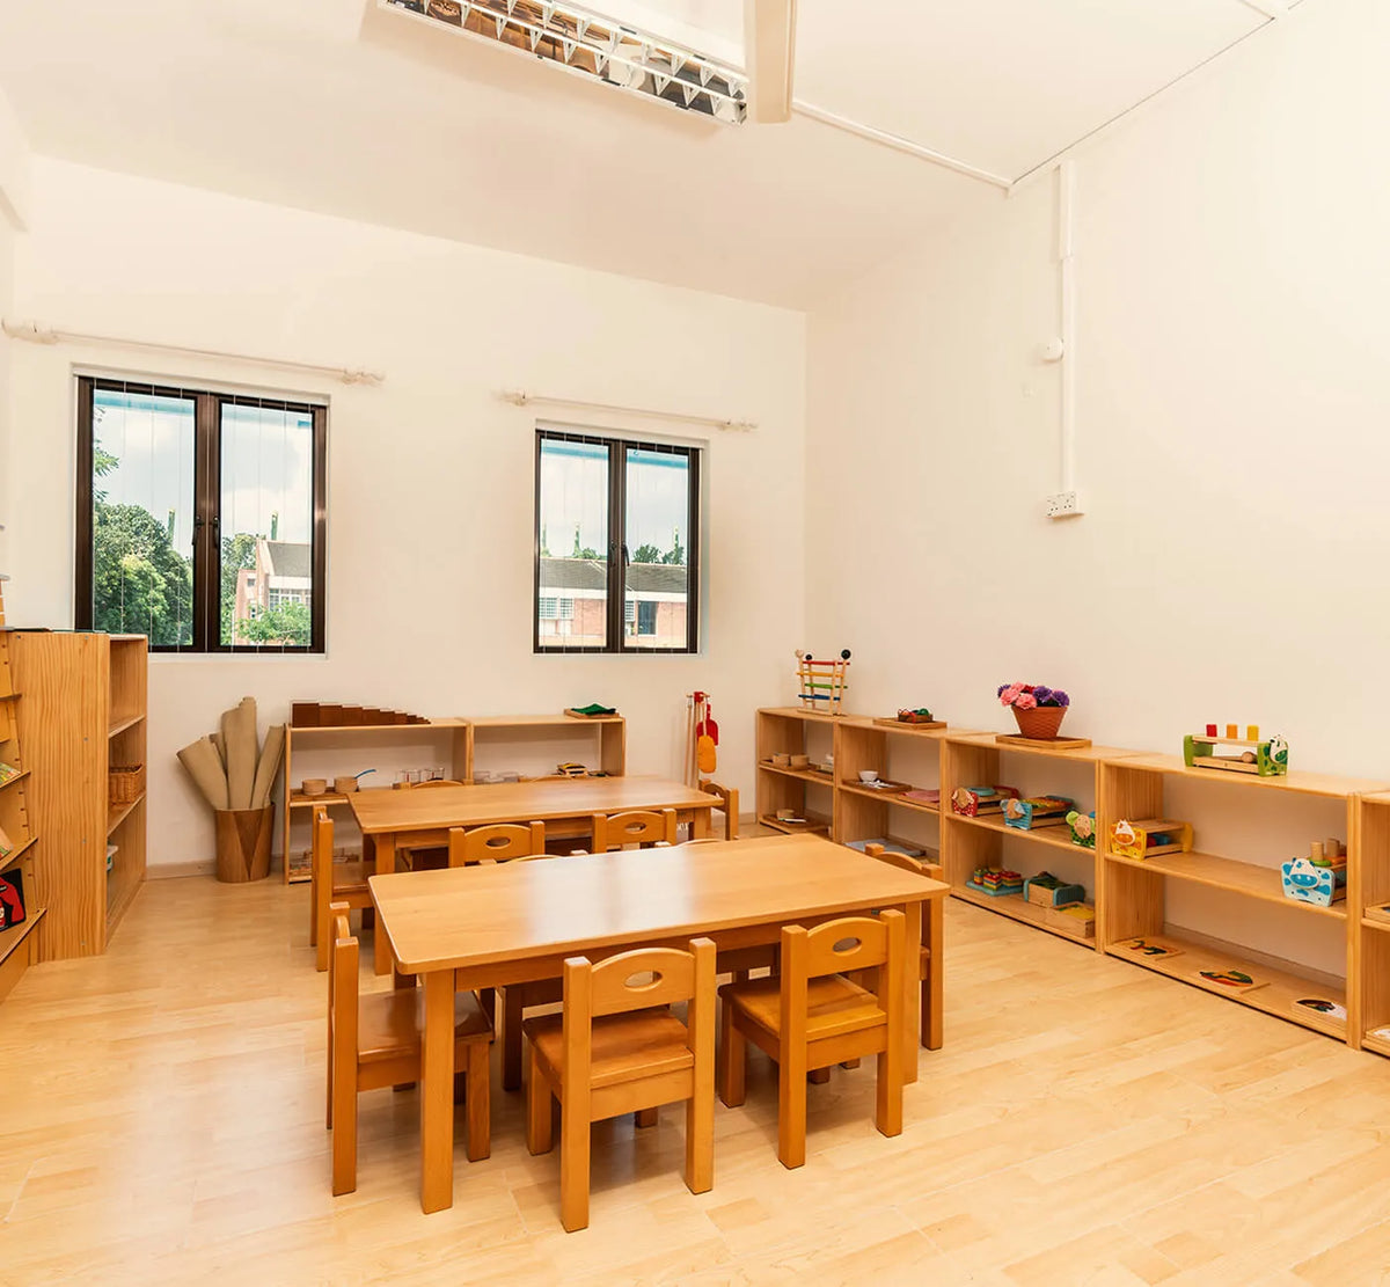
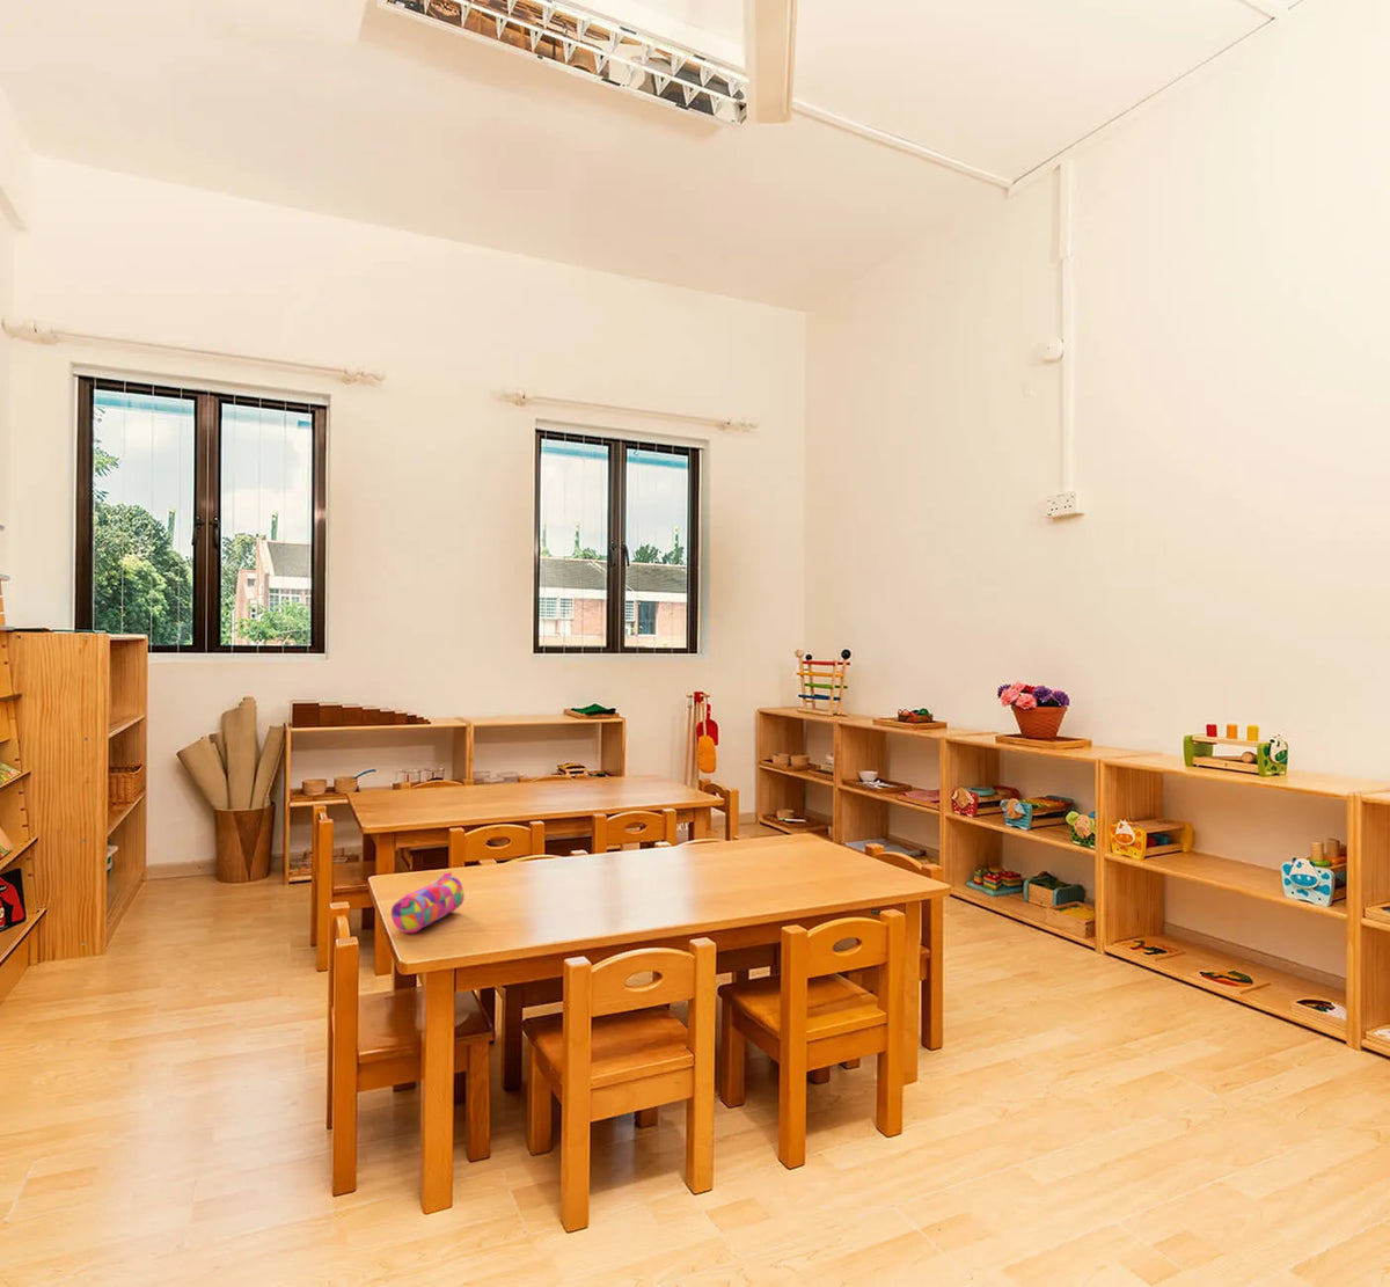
+ pencil case (429, 902)
